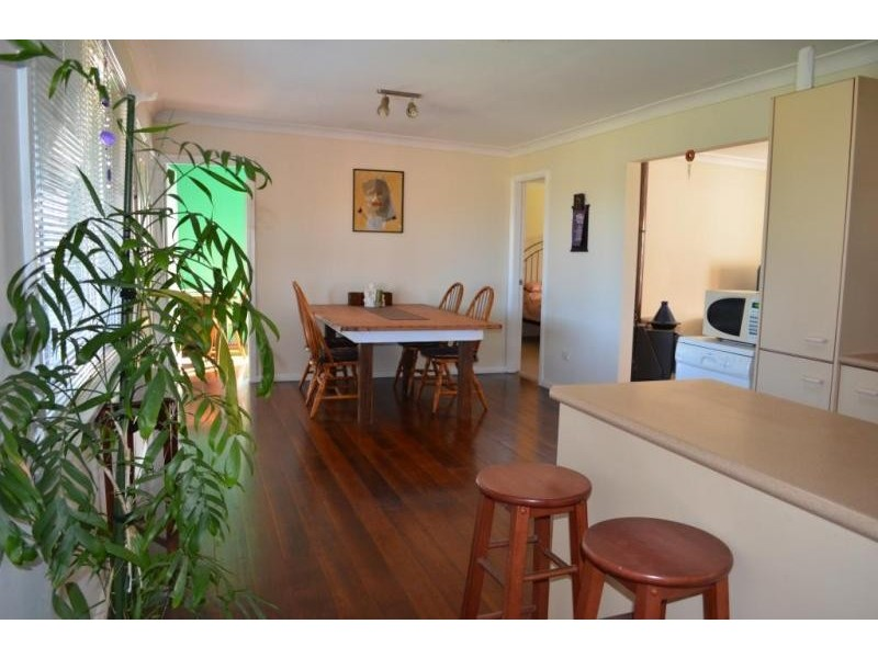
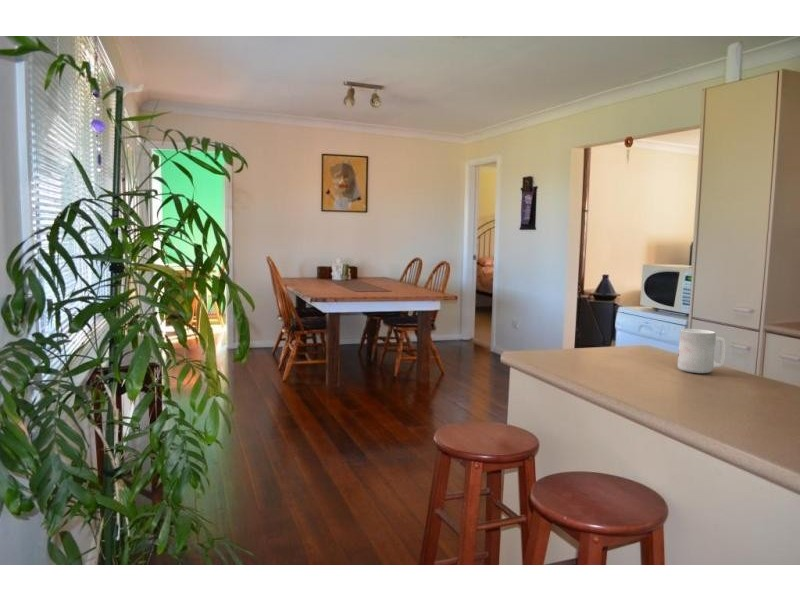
+ mug (700, 351)
